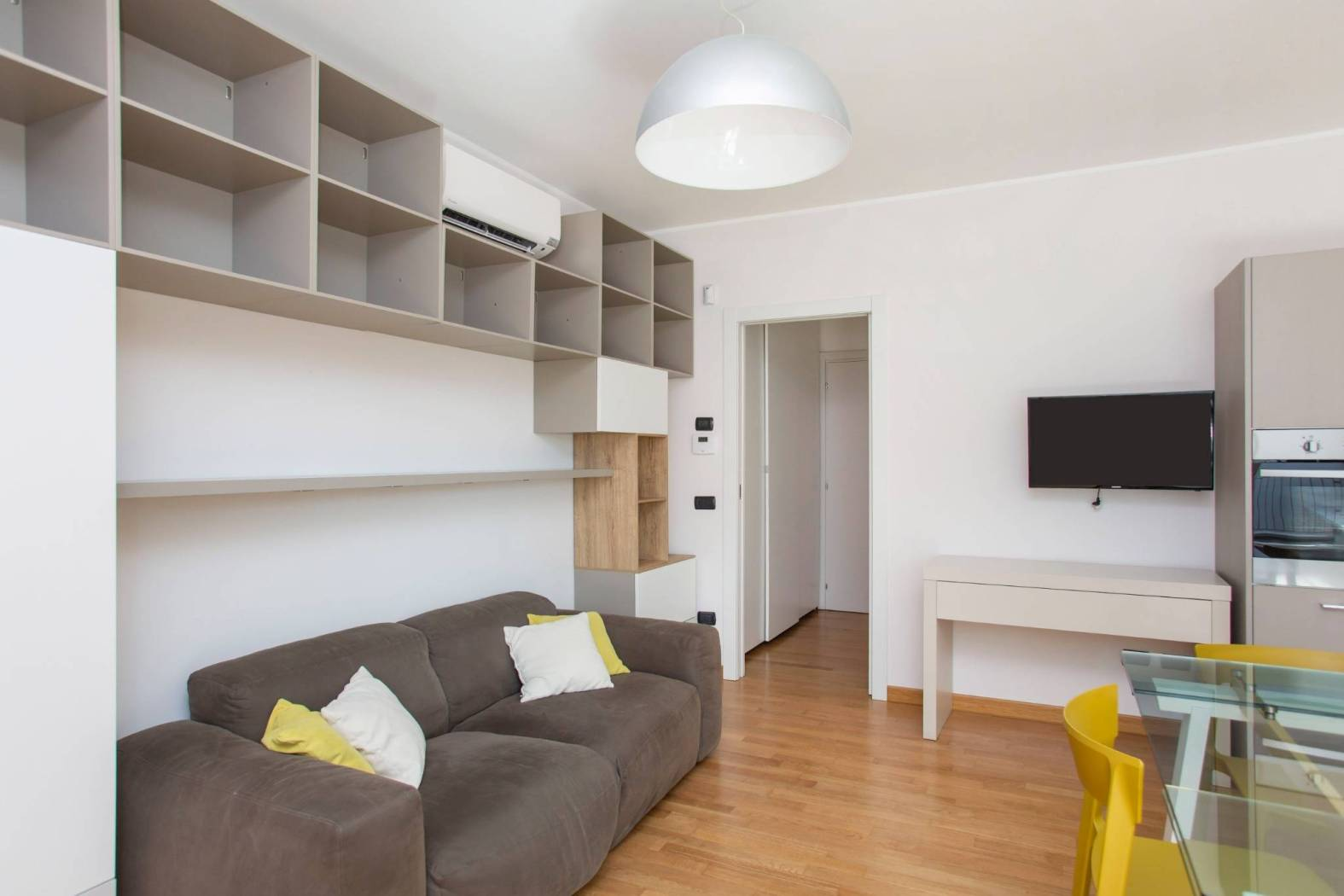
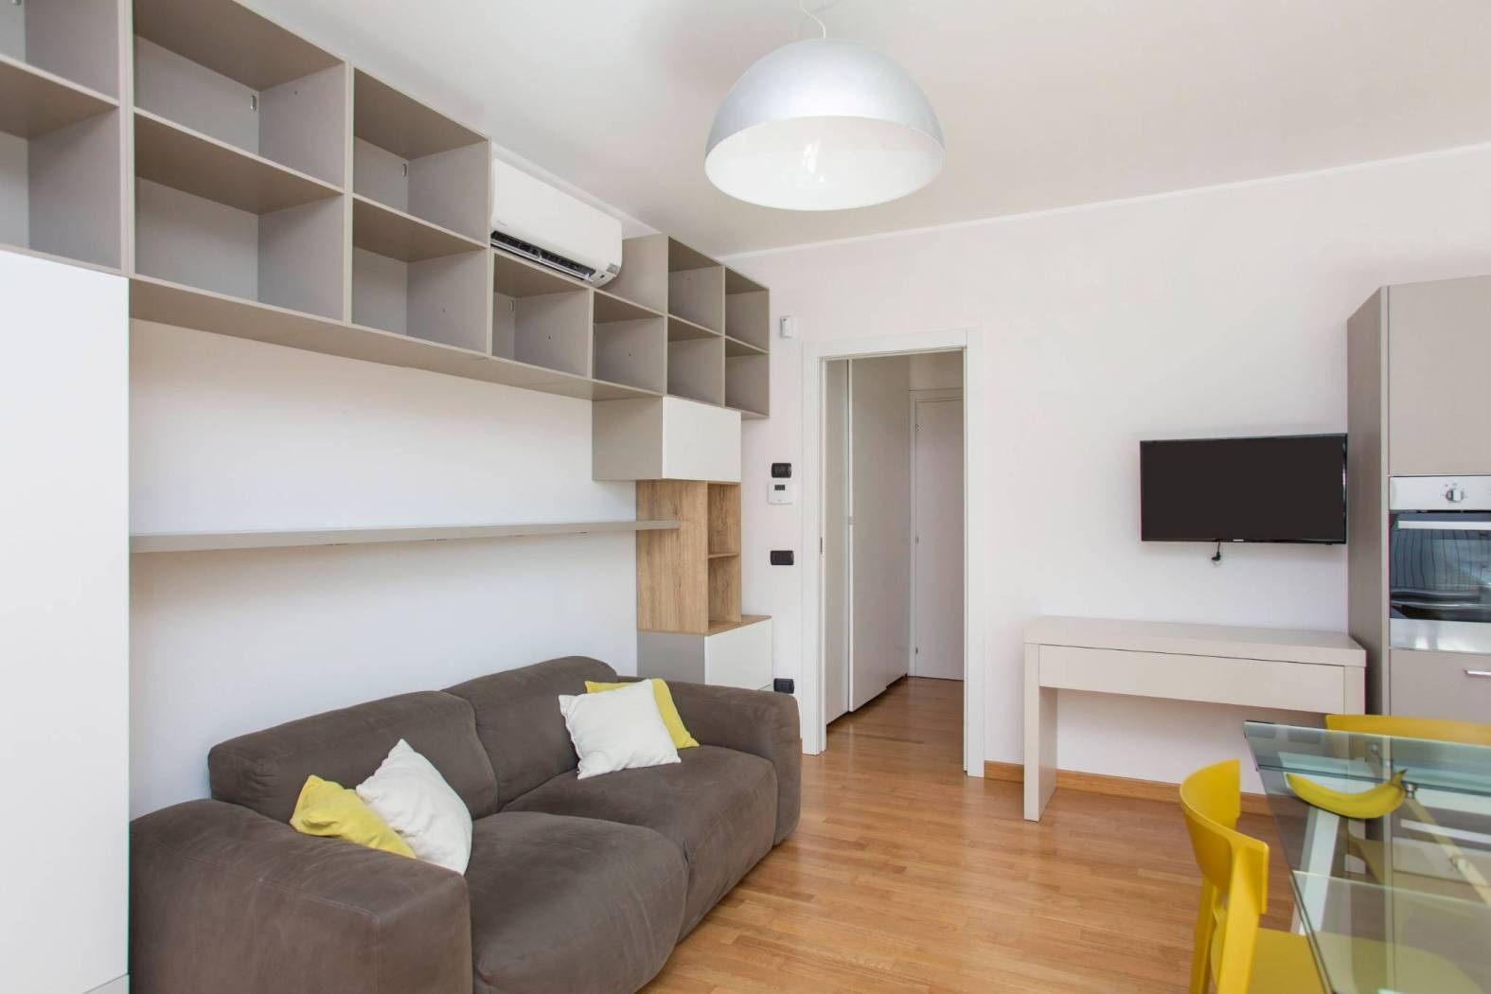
+ fruit (1345, 792)
